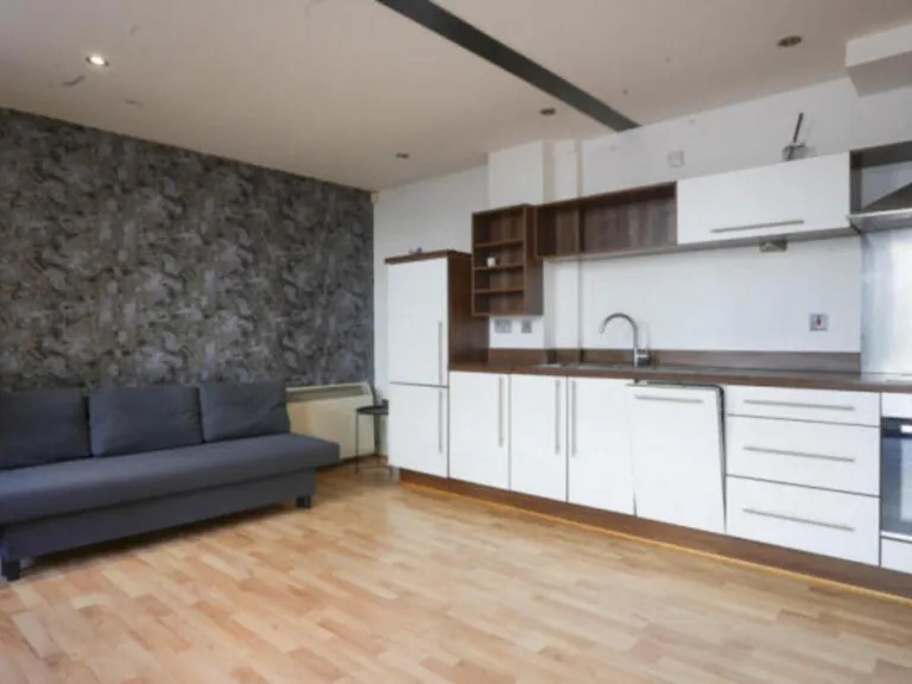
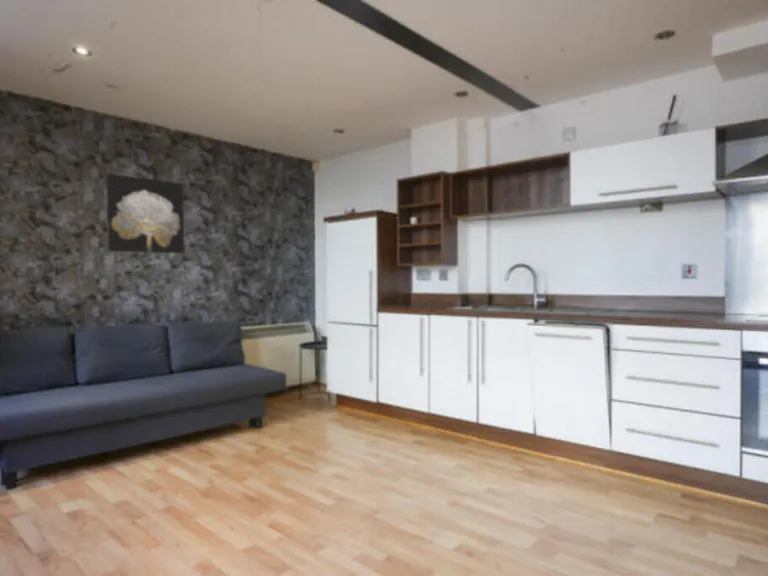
+ wall art (147, 215)
